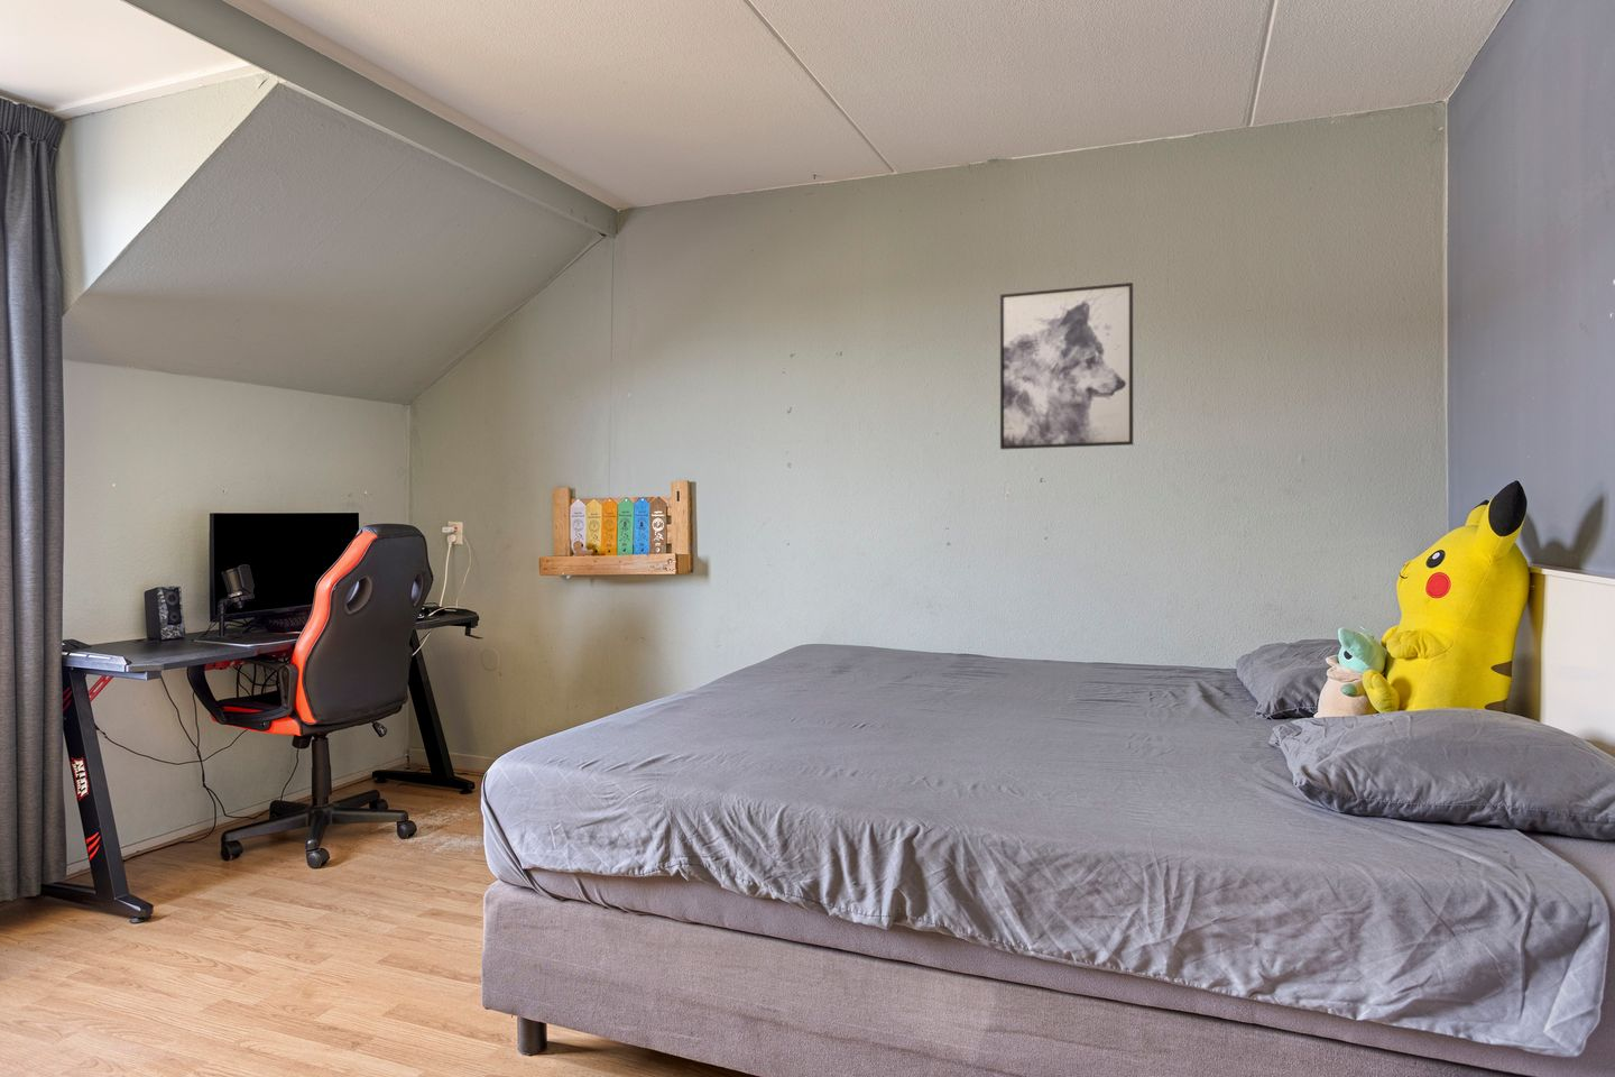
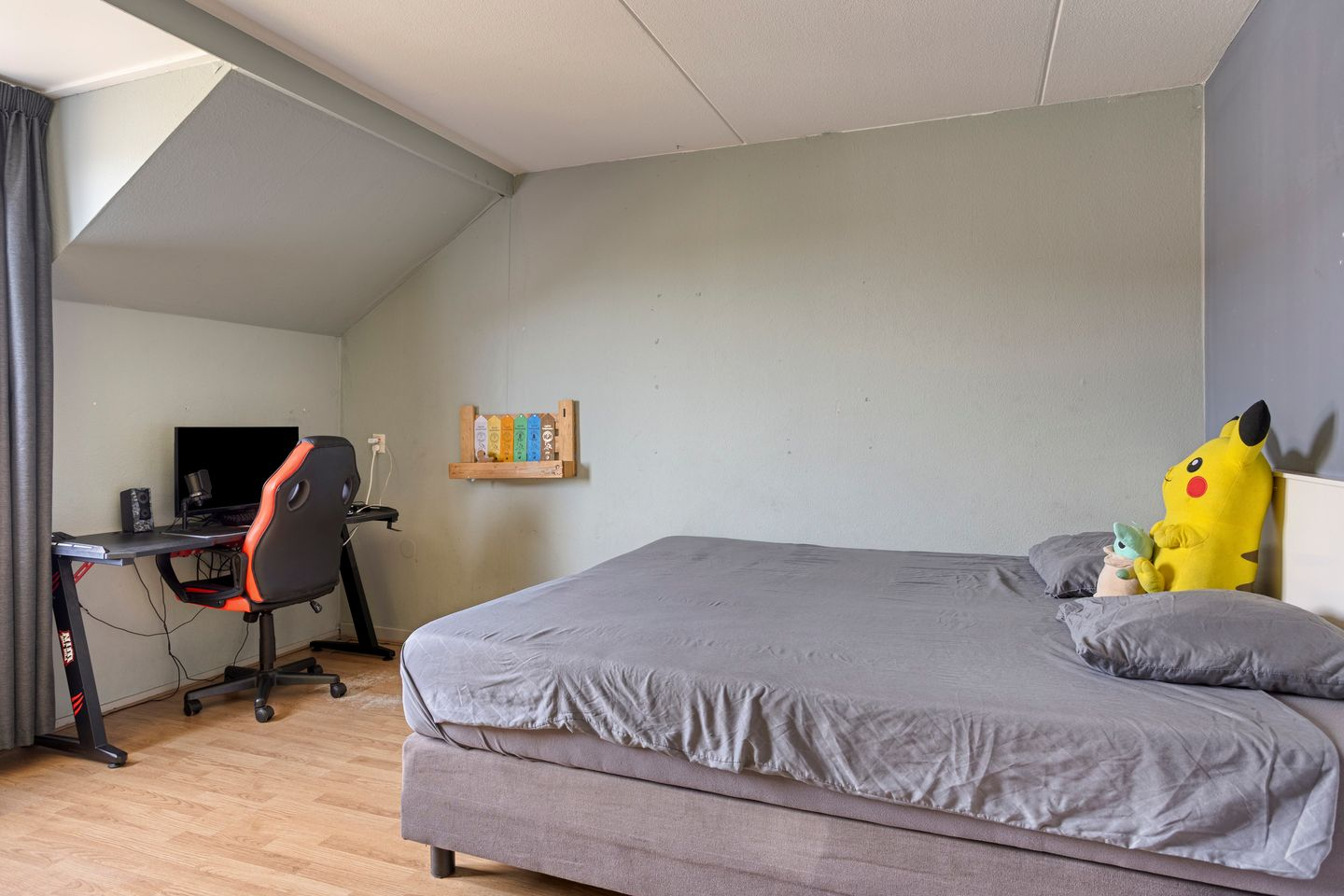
- wall art (1065, 368)
